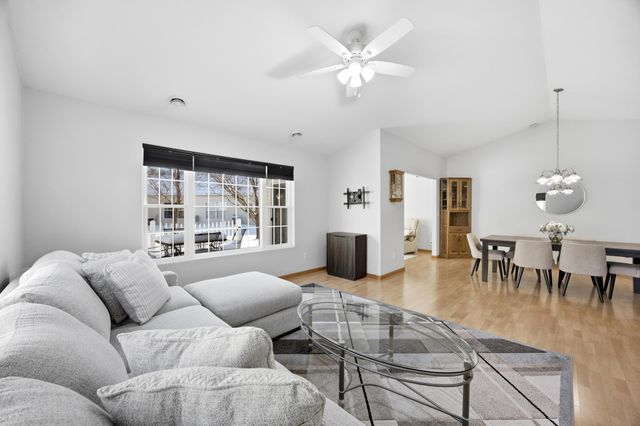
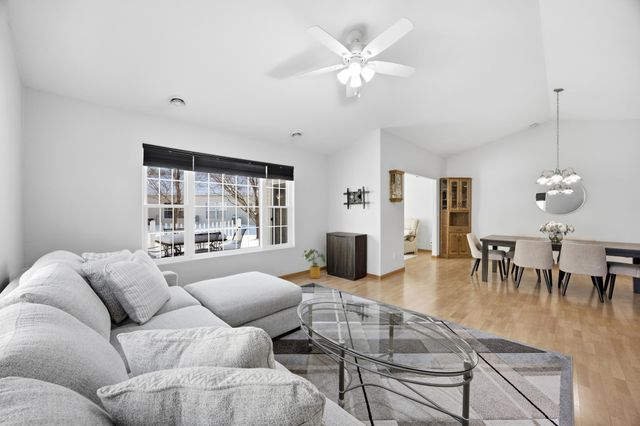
+ house plant (313, 263)
